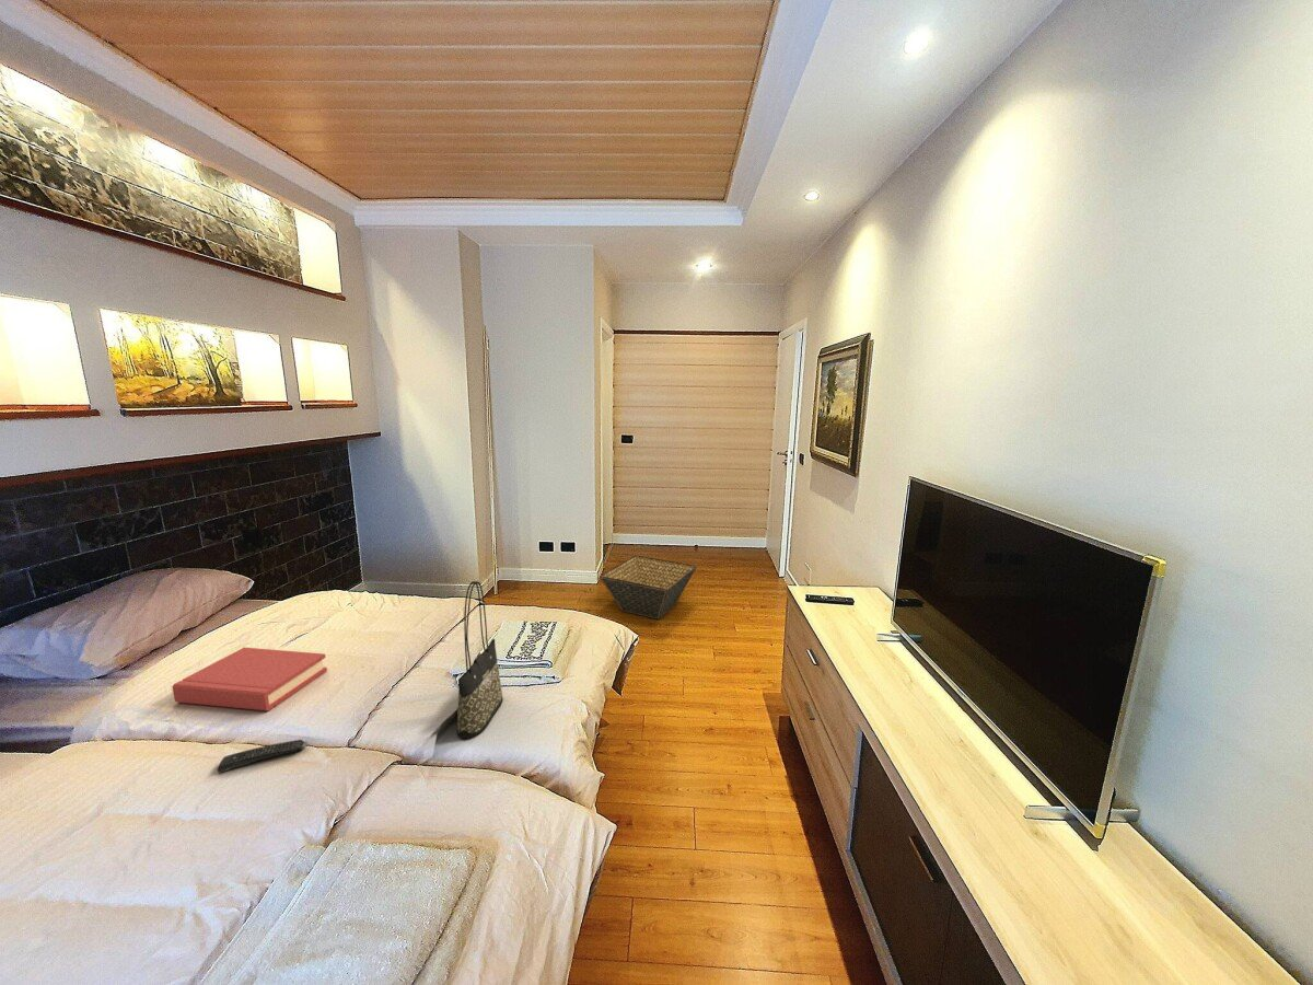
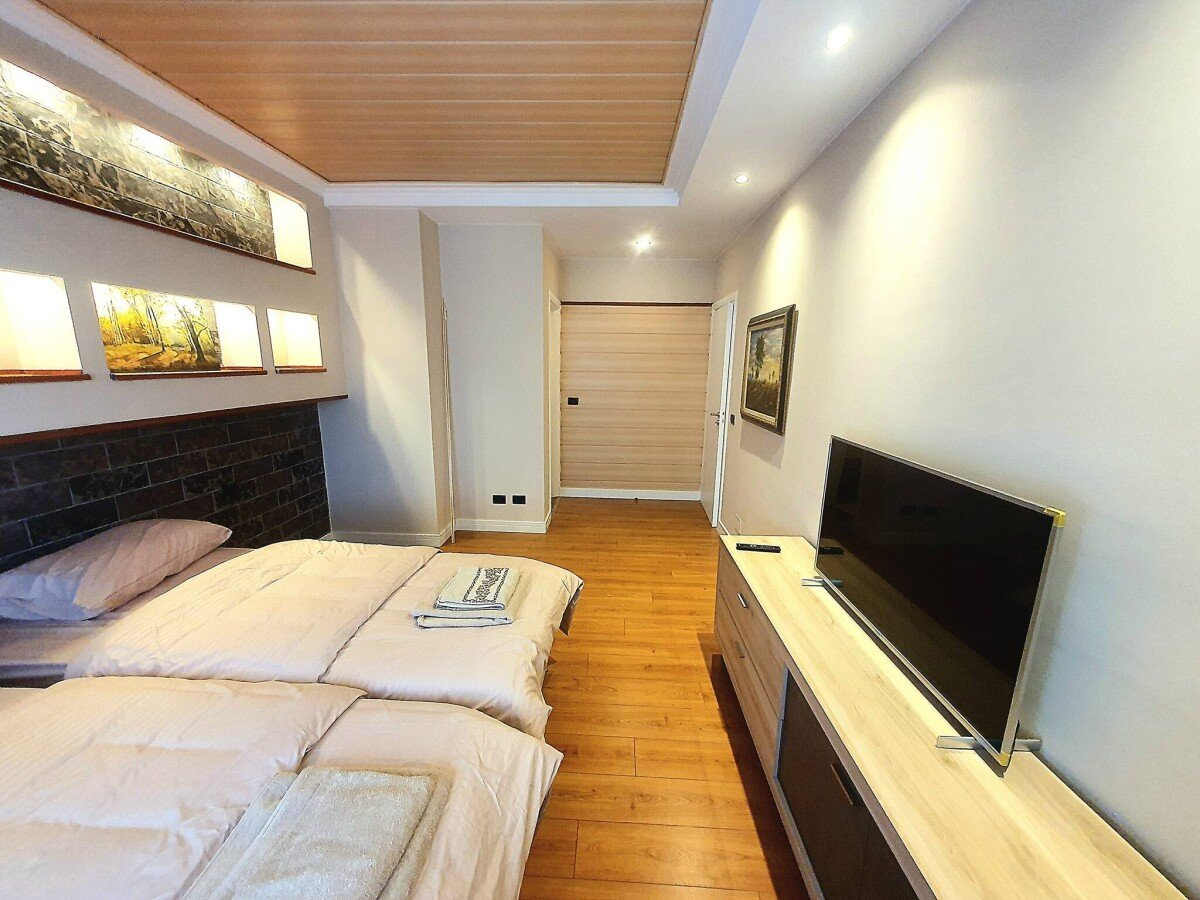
- basket (649, 589)
- hardback book (254, 676)
- remote control (265, 753)
- tote bag (480, 653)
